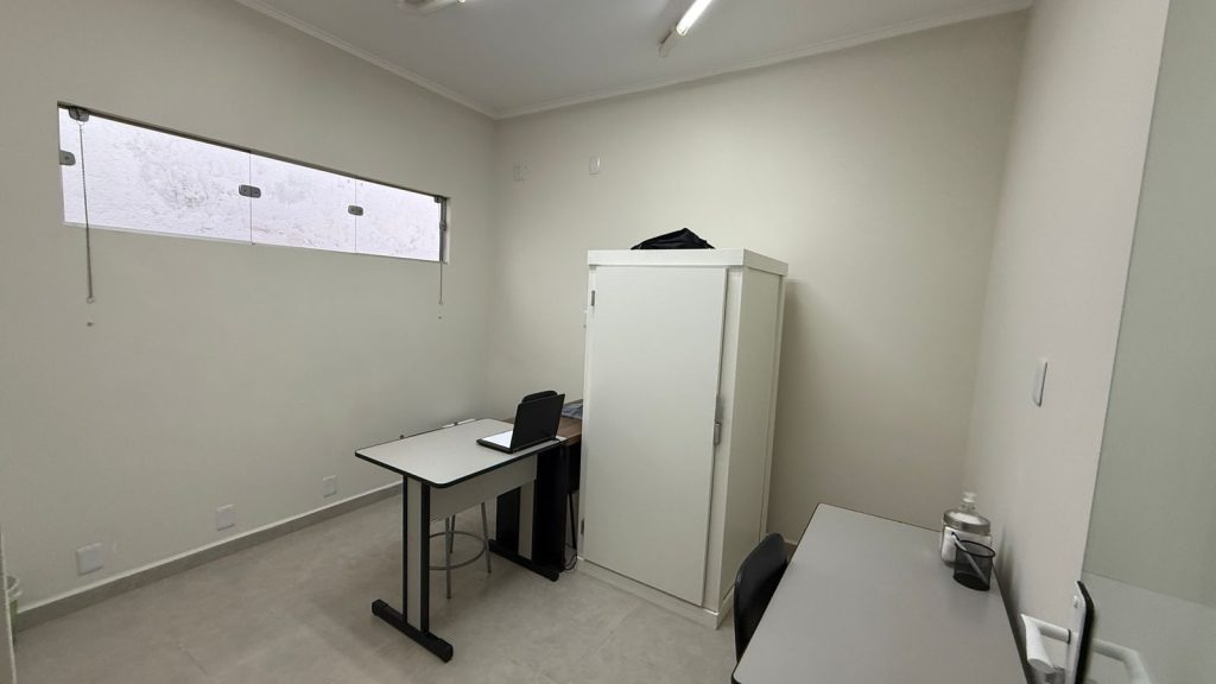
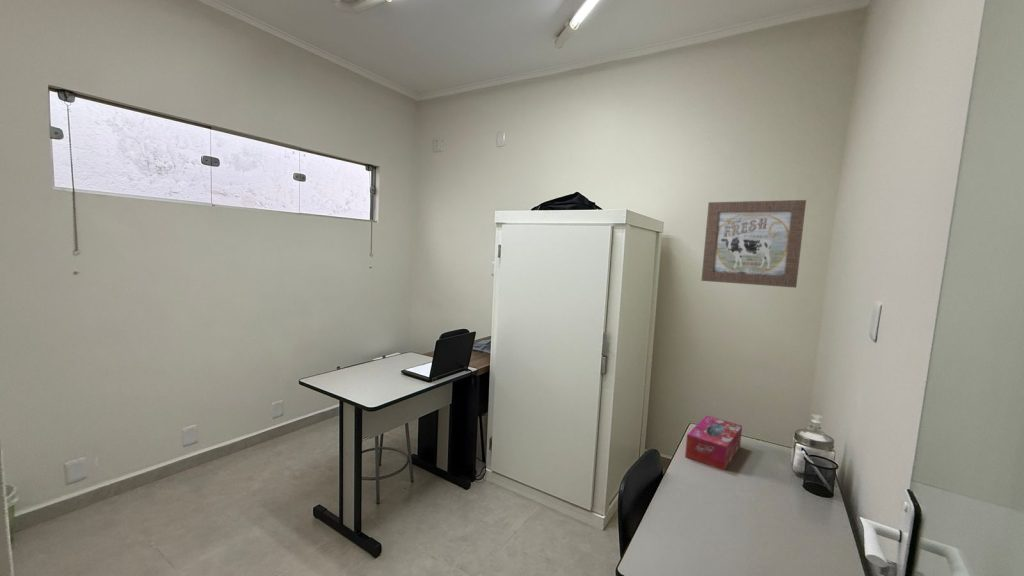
+ wall art (750, 243)
+ tissue box (714, 440)
